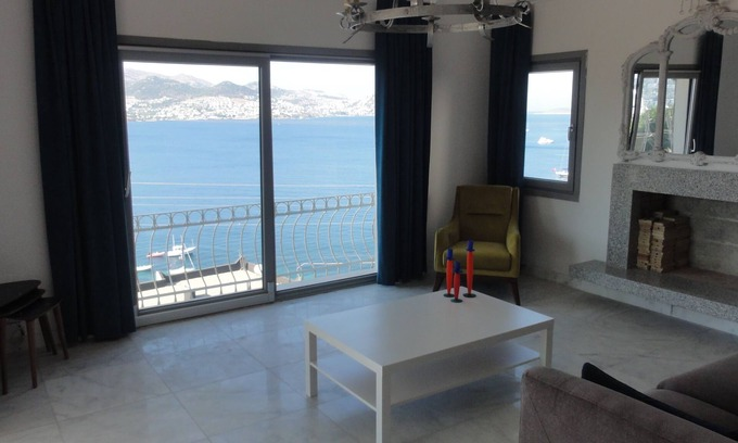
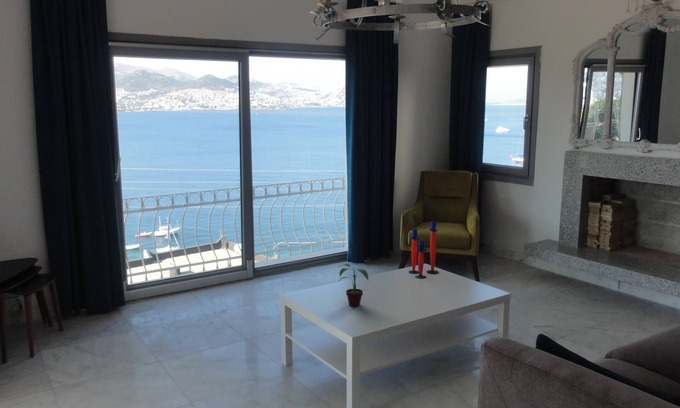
+ potted plant (353, 285)
